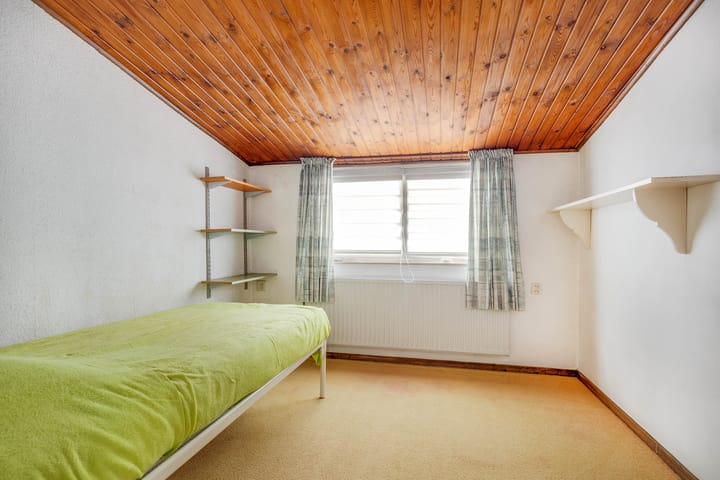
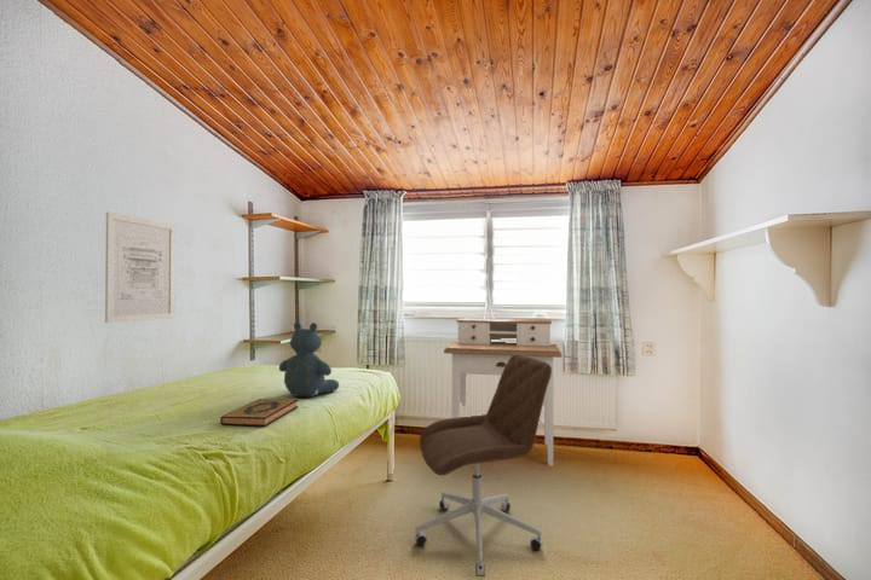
+ desk (500, 375)
+ wall art (143, 269)
+ office chair (479, 447)
+ teddy bear (311, 358)
+ hardback book (261, 411)
